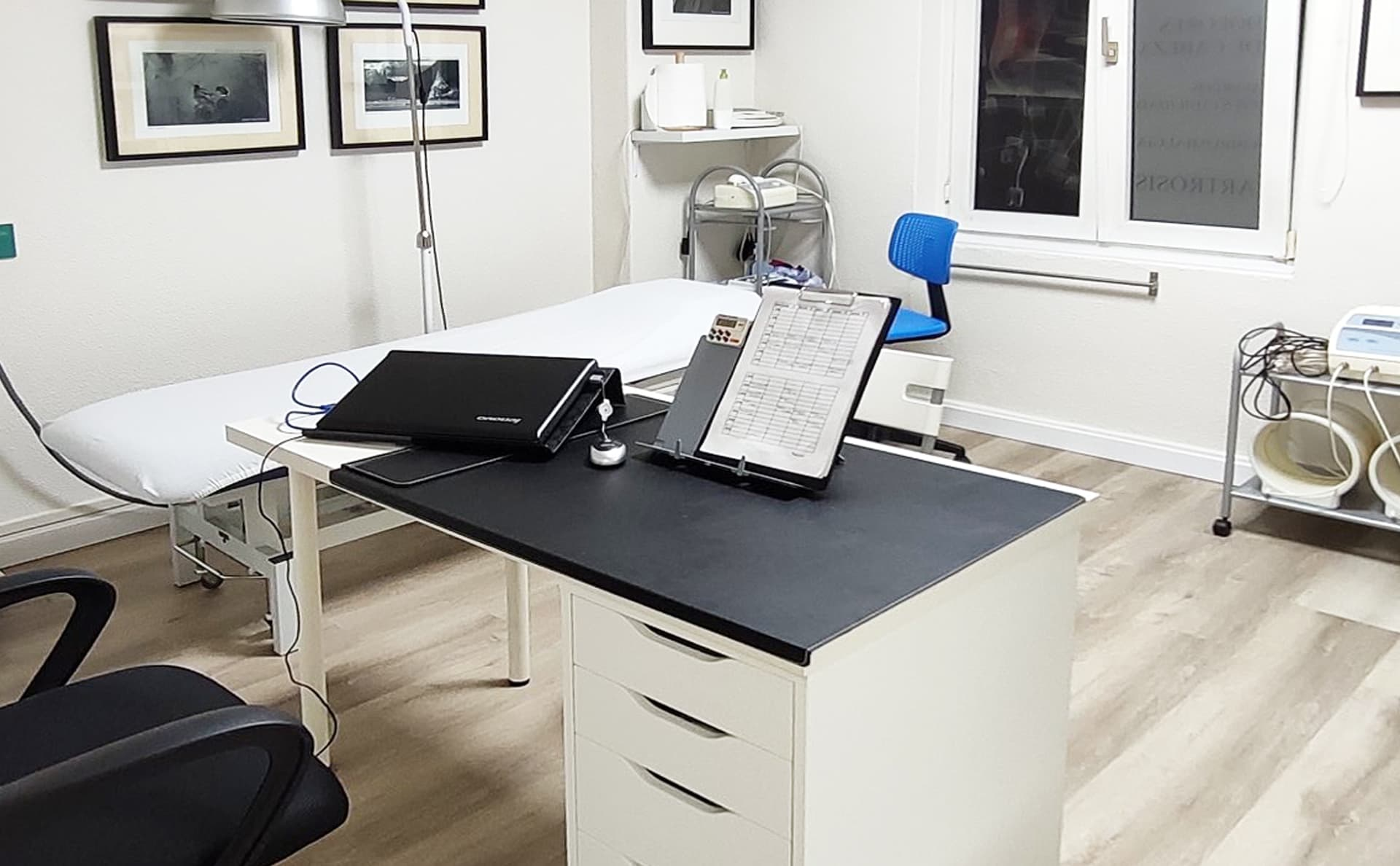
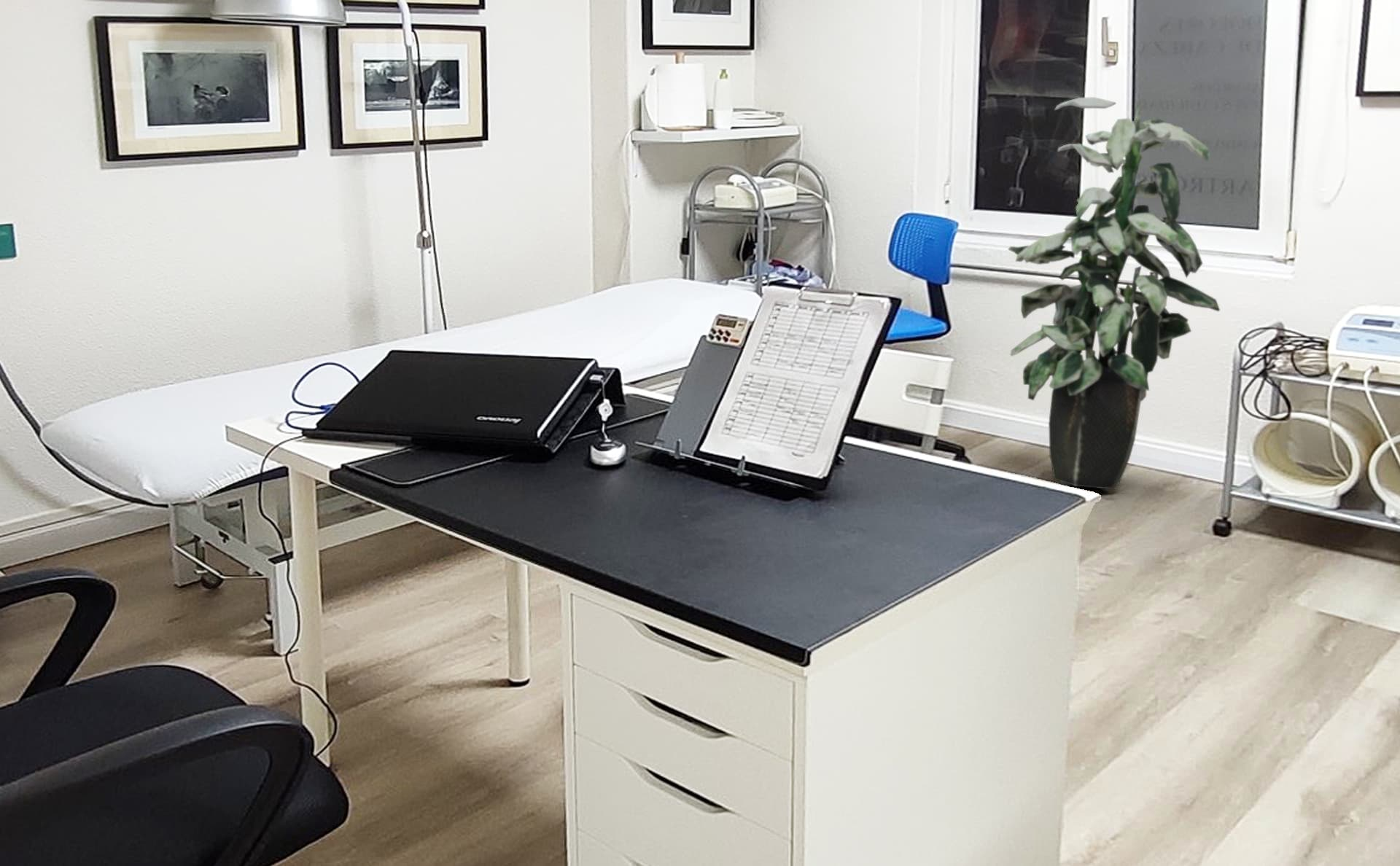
+ indoor plant (1101, 295)
